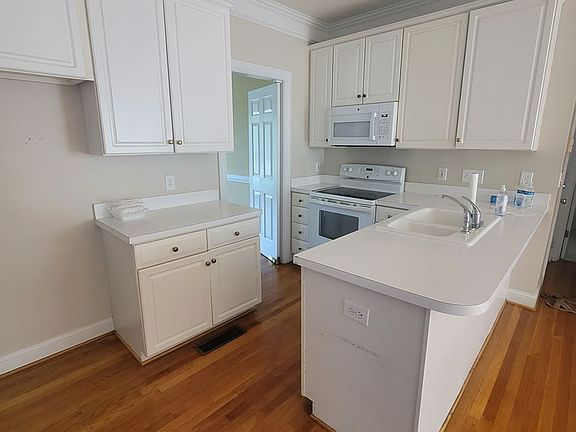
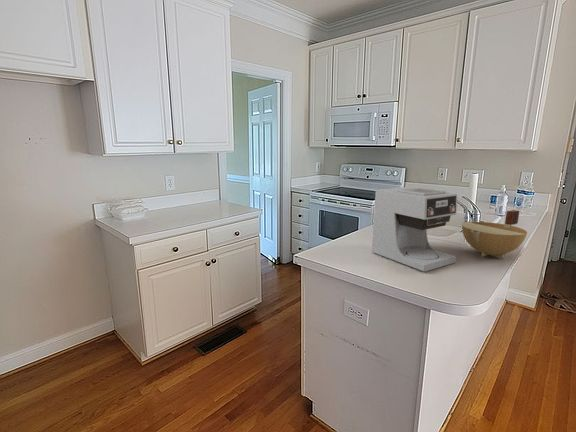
+ bowl (493, 234)
+ coffee maker (414, 224)
